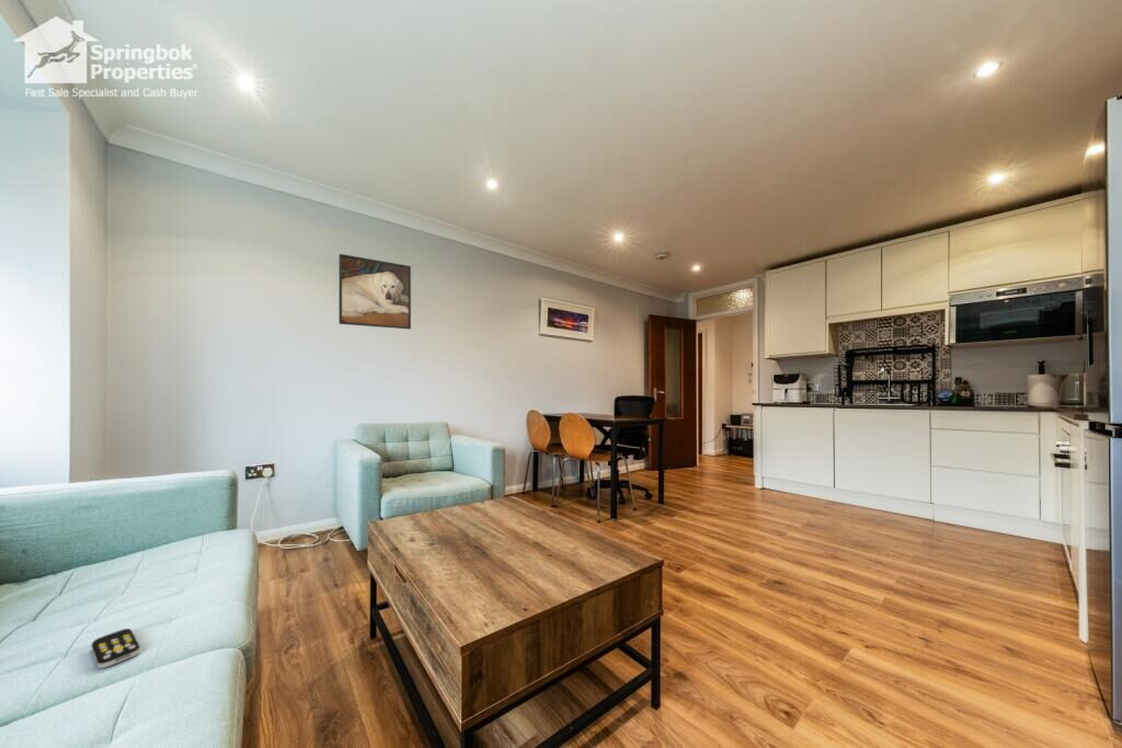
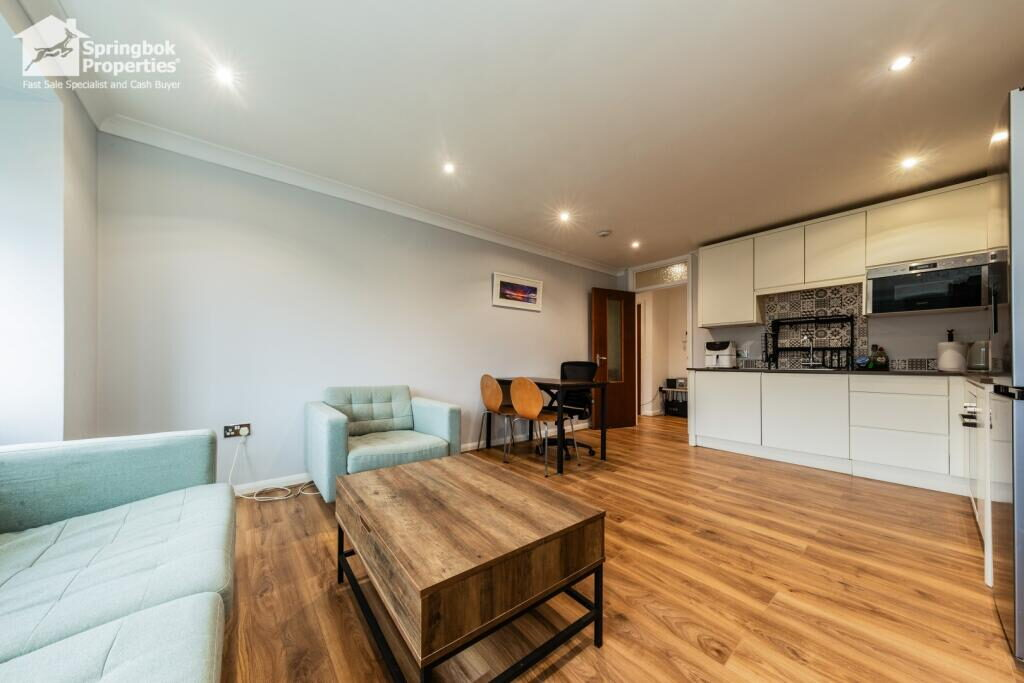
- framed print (376, 294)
- remote control (115, 646)
